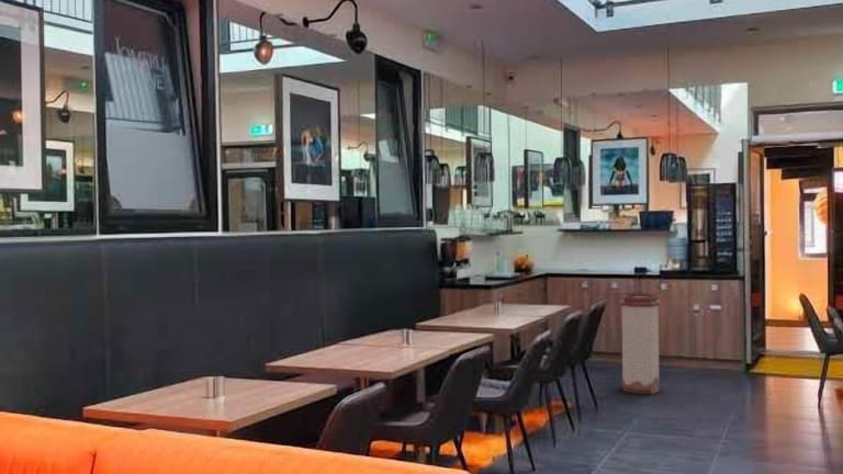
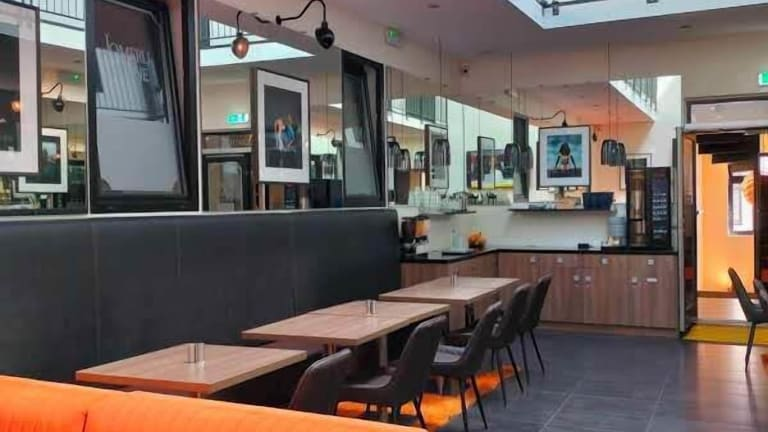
- trash can (640, 342)
